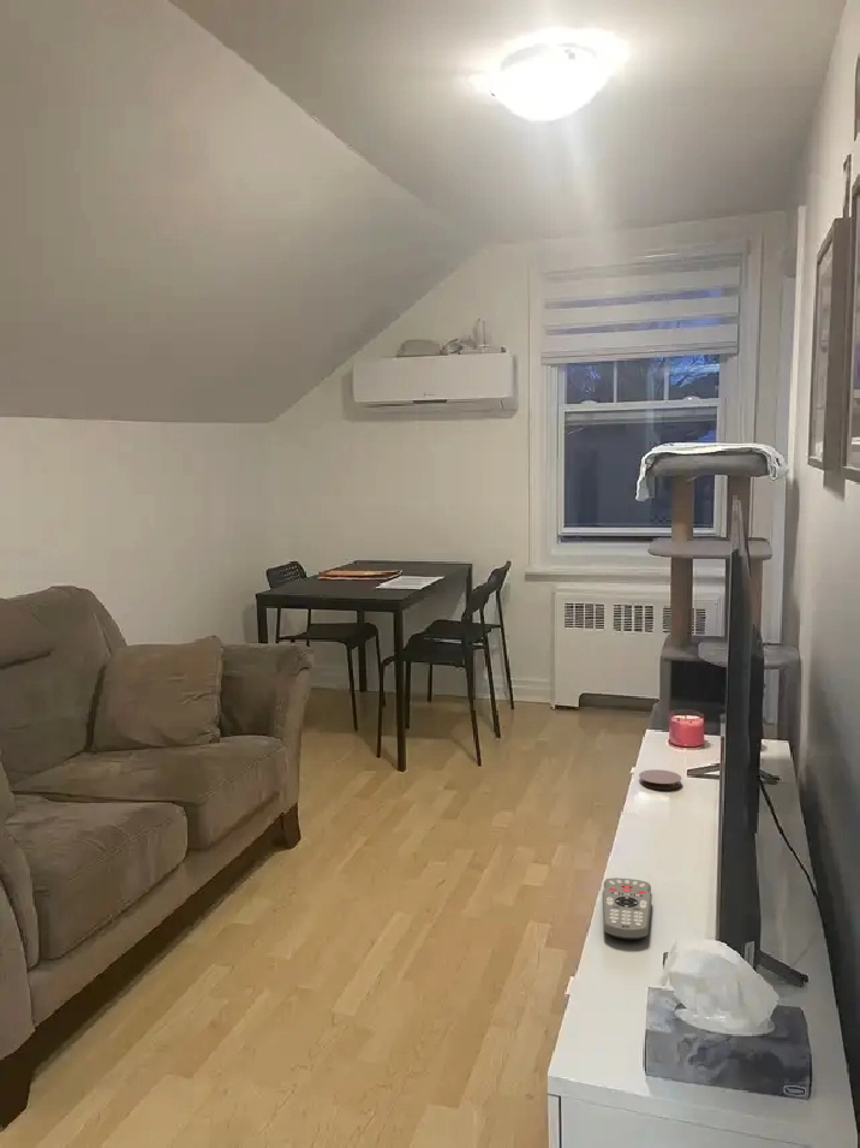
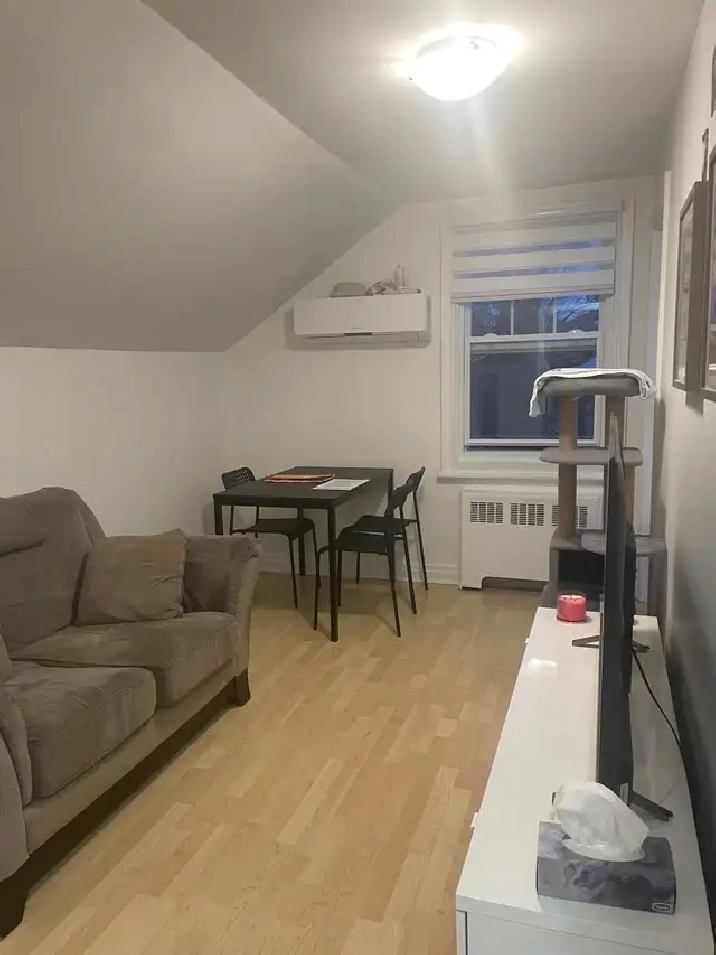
- remote control (626, 908)
- coaster (659, 779)
